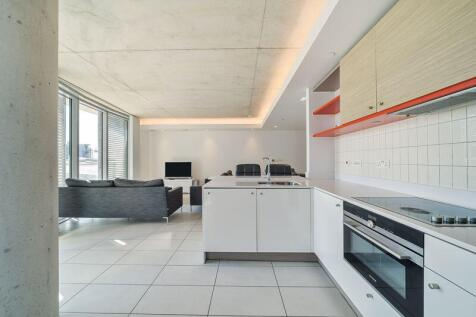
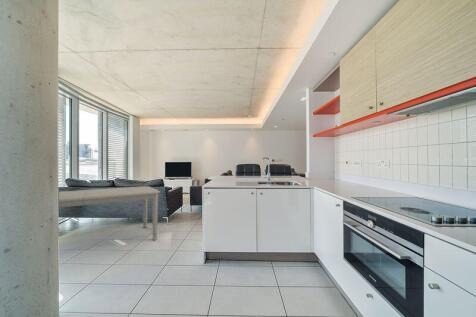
+ dining table (84, 204)
